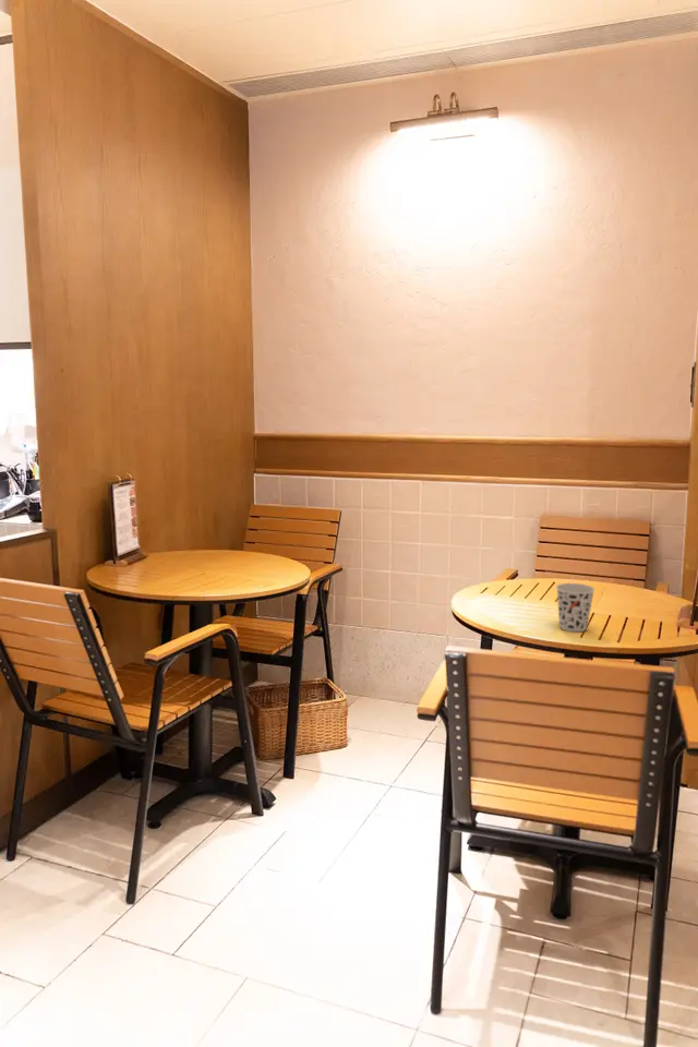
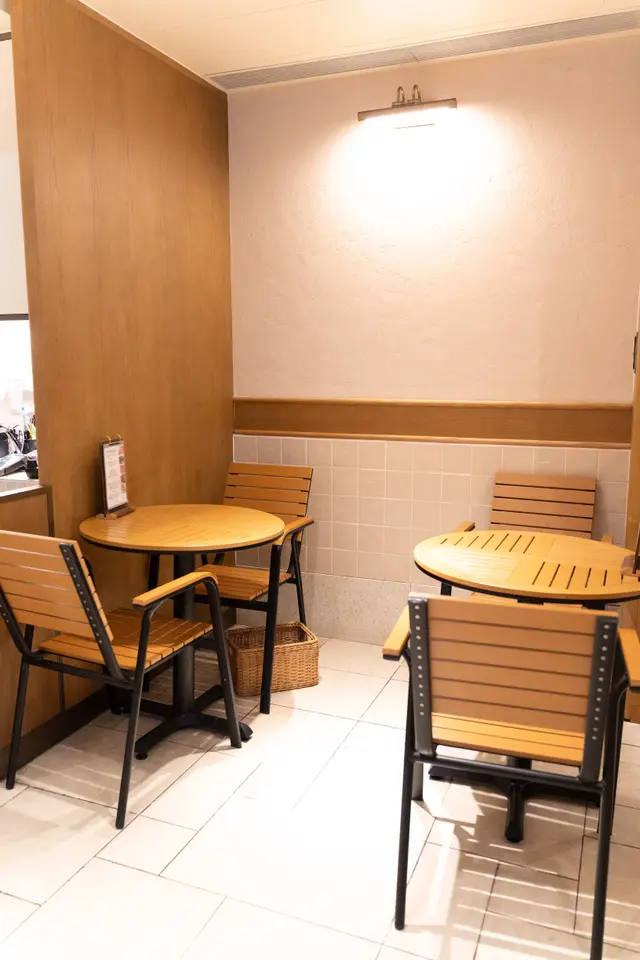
- cup (574, 607)
